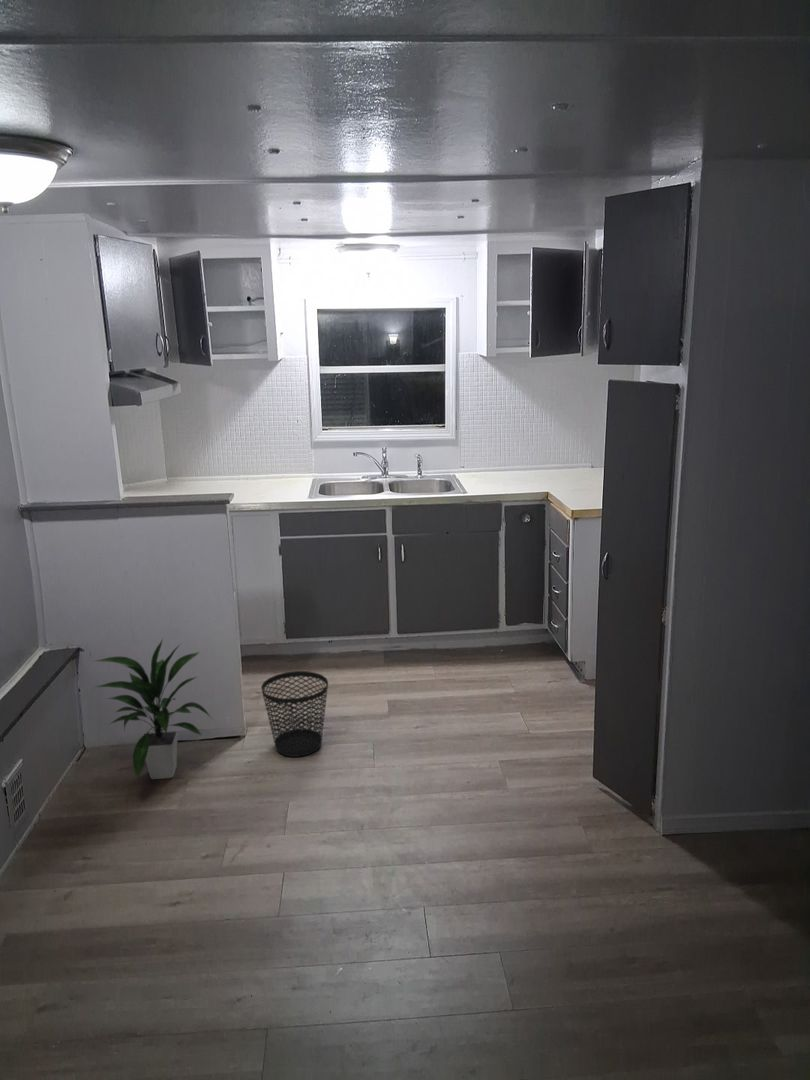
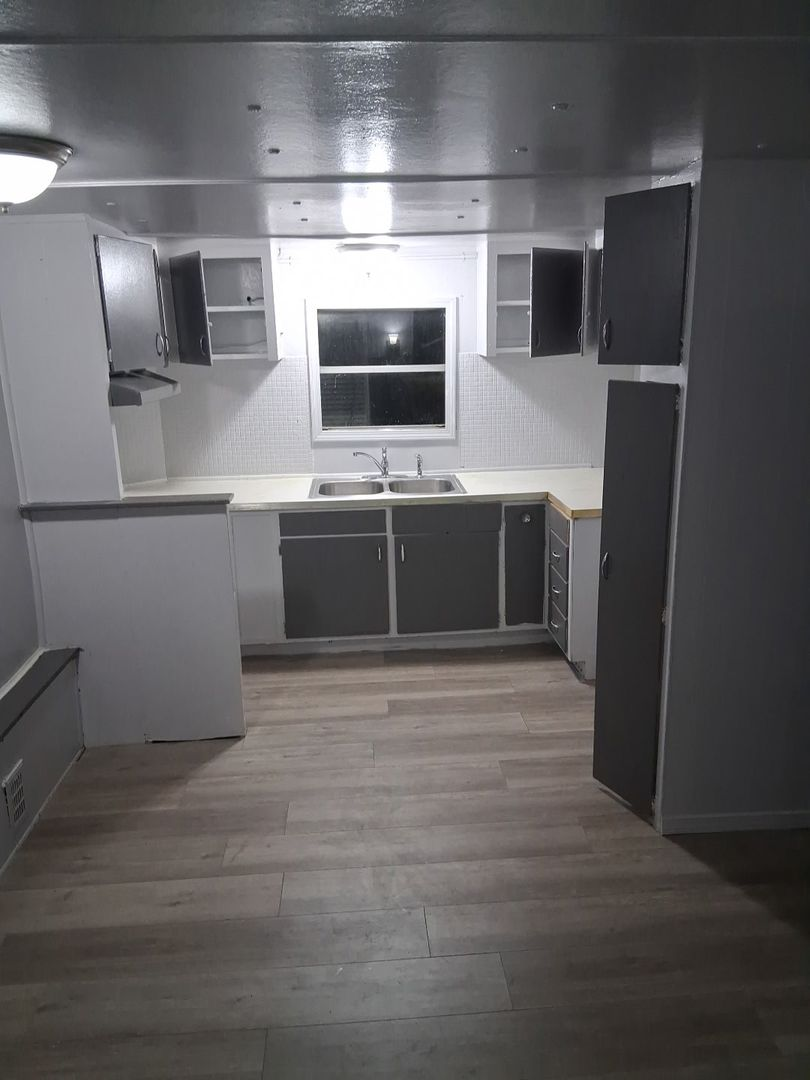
- indoor plant (153, 710)
- wastebasket (296, 715)
